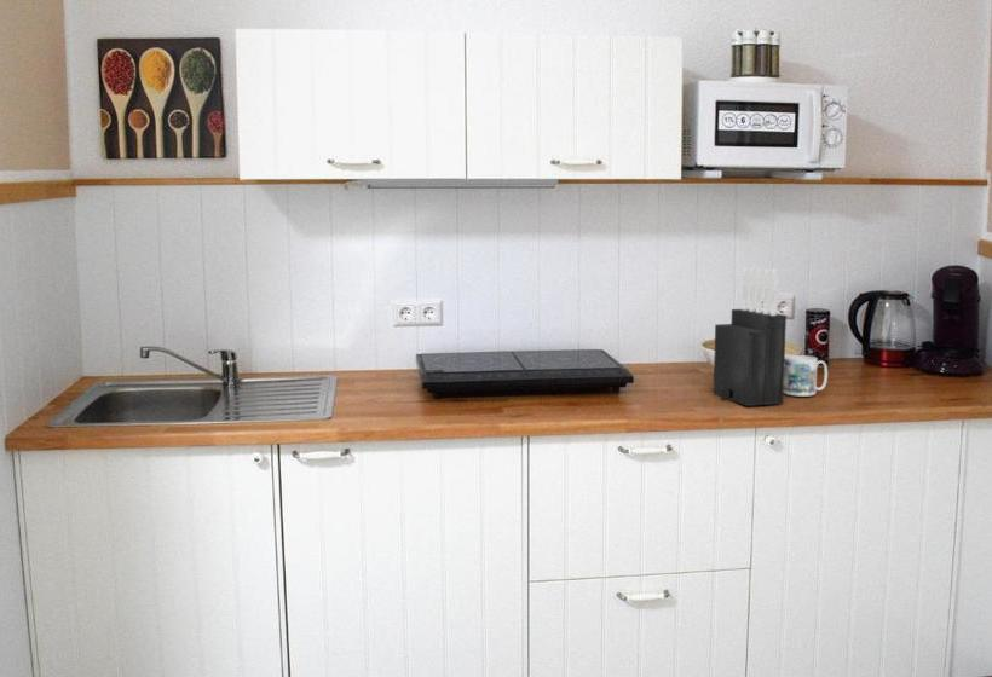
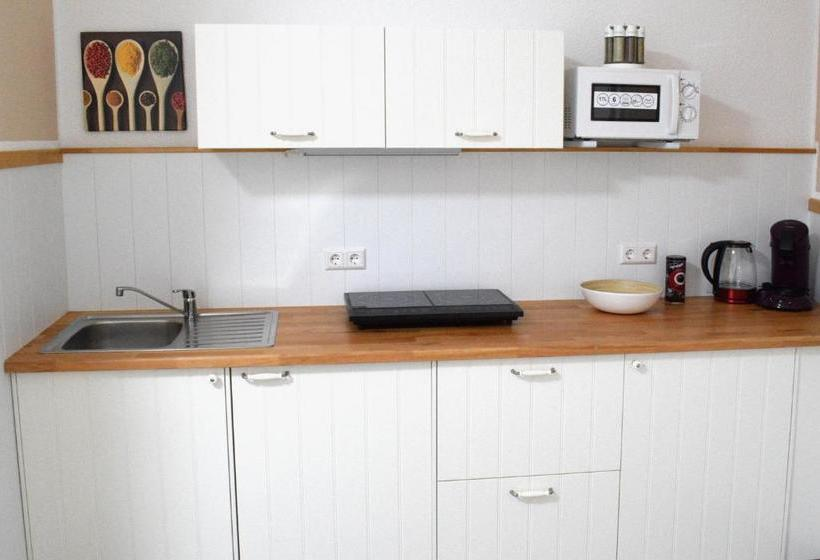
- mug (806, 375)
- knife block (745, 334)
